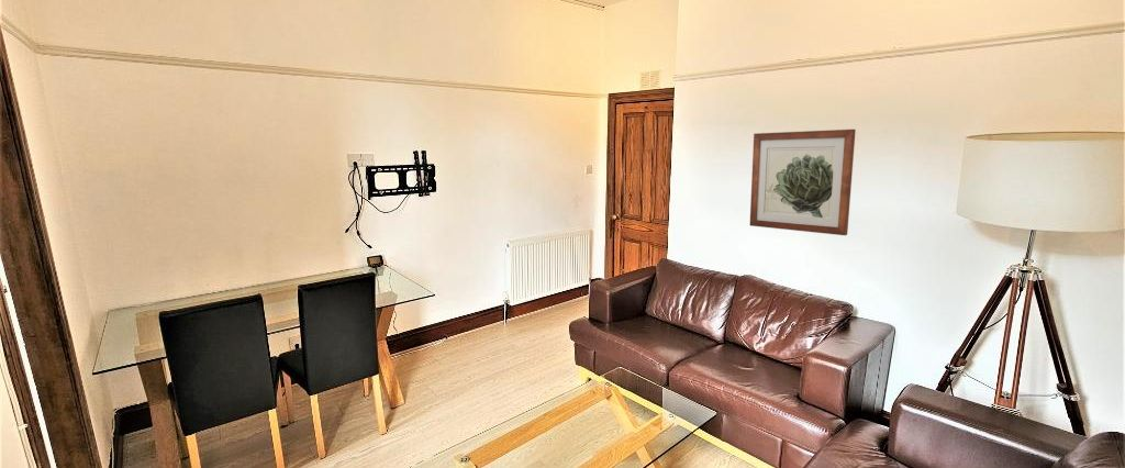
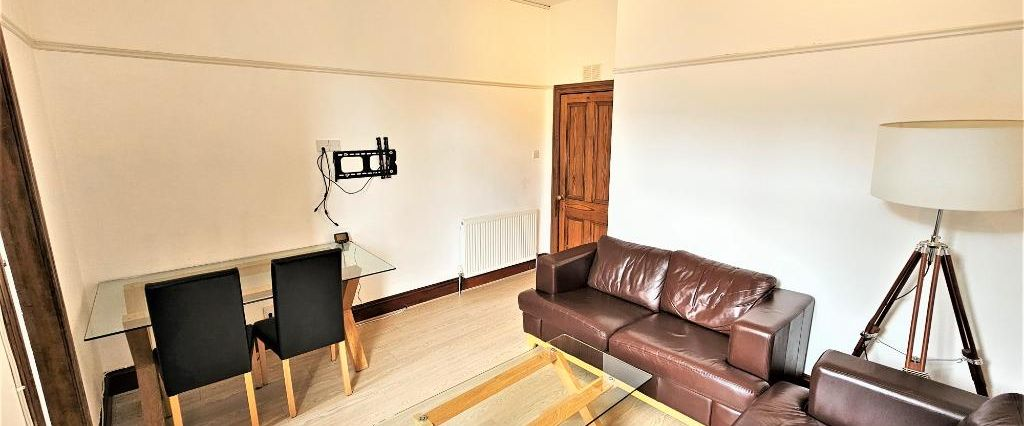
- wall art (798, 181)
